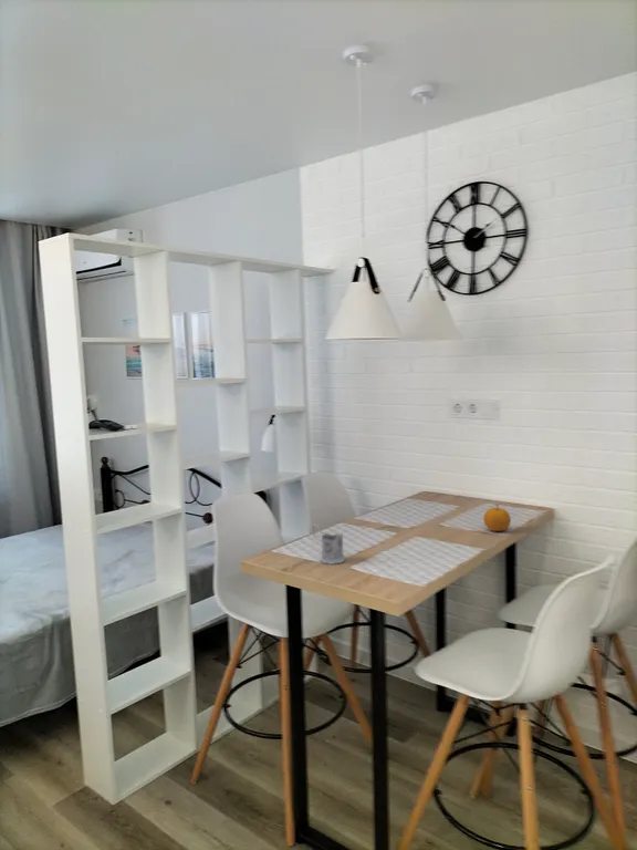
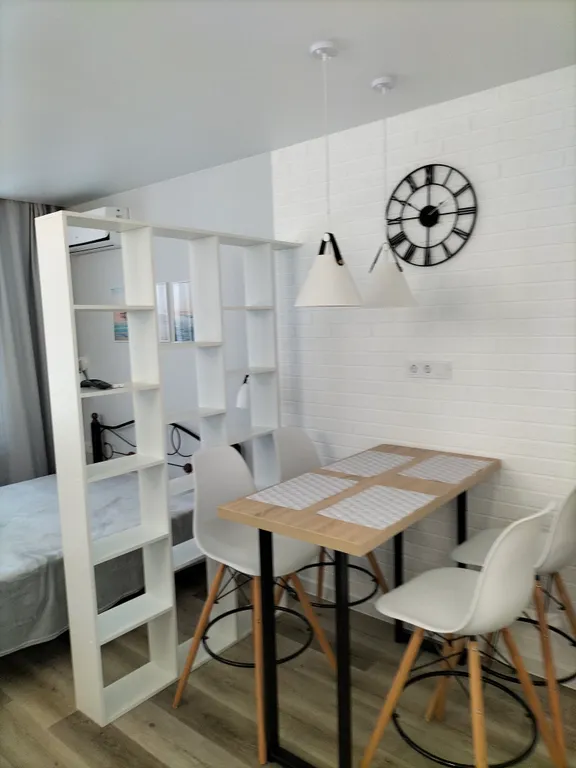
- tea glass holder (326, 541)
- fruit (497, 516)
